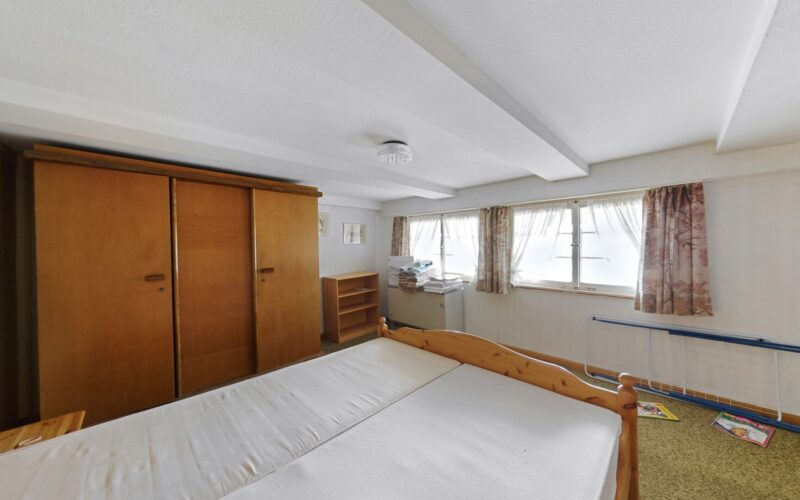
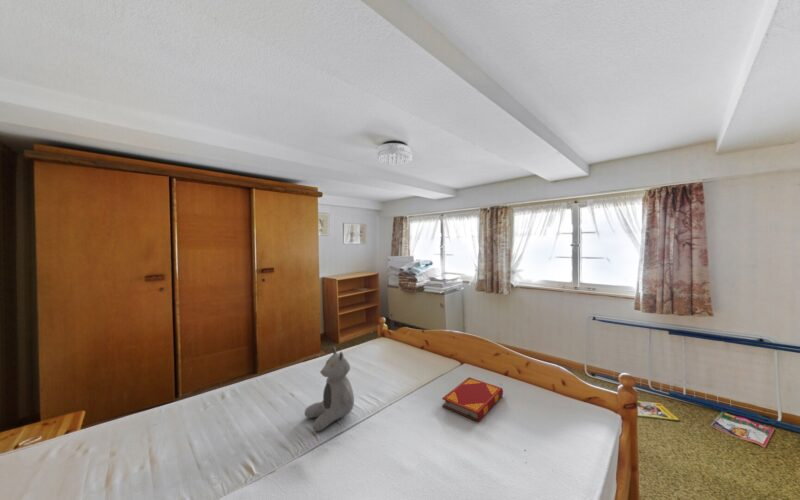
+ teddy bear (329, 384)
+ hardback book (473, 397)
